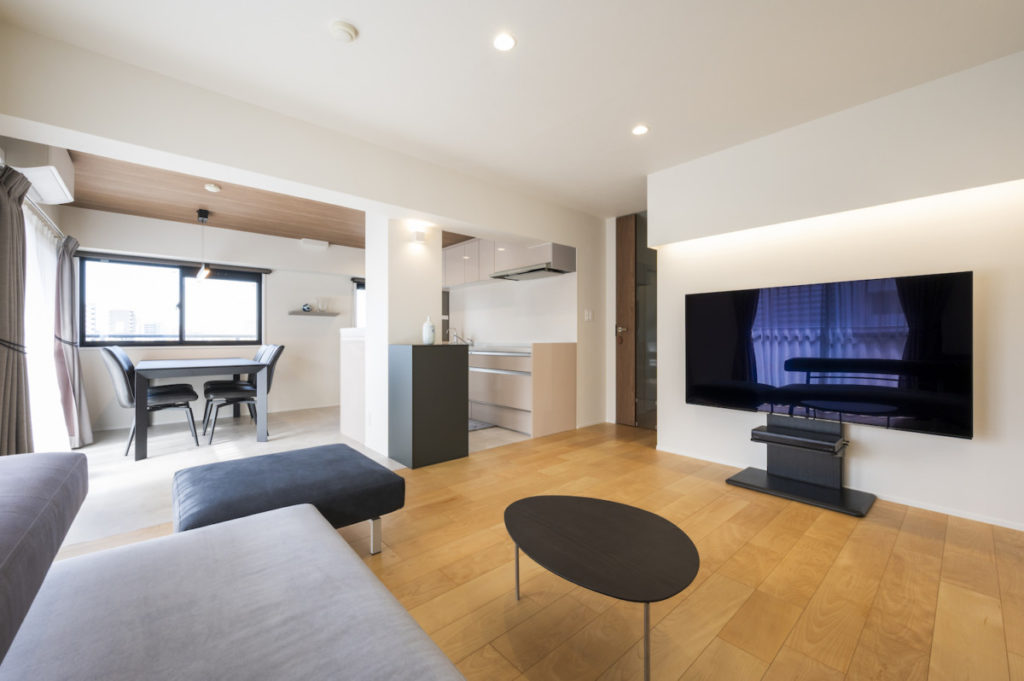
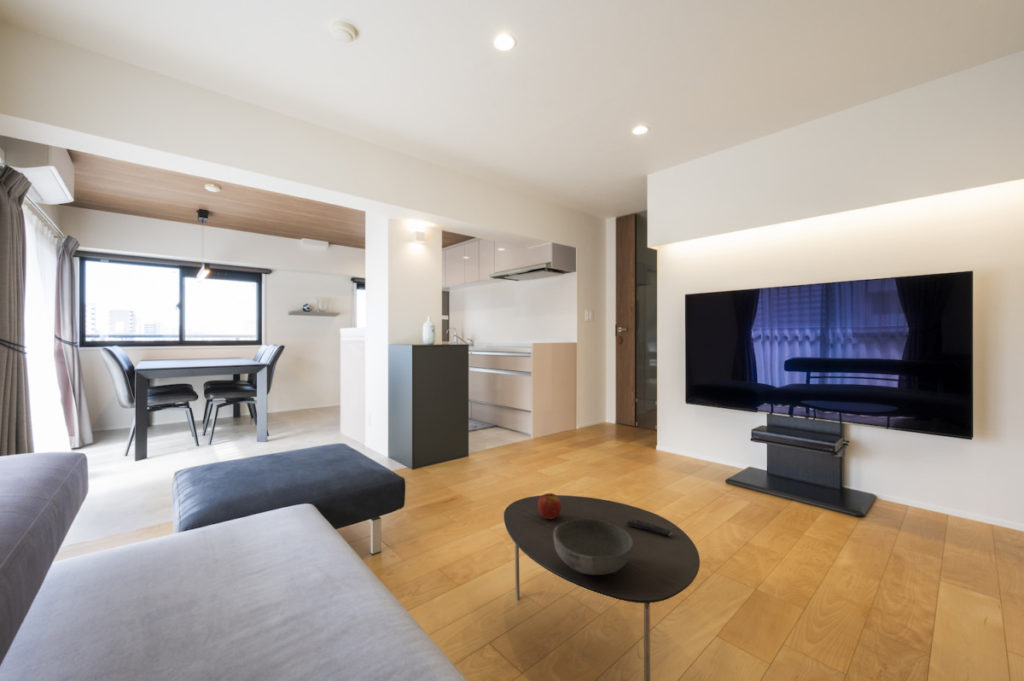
+ apple (549, 504)
+ remote control (649, 527)
+ bowl (592, 549)
